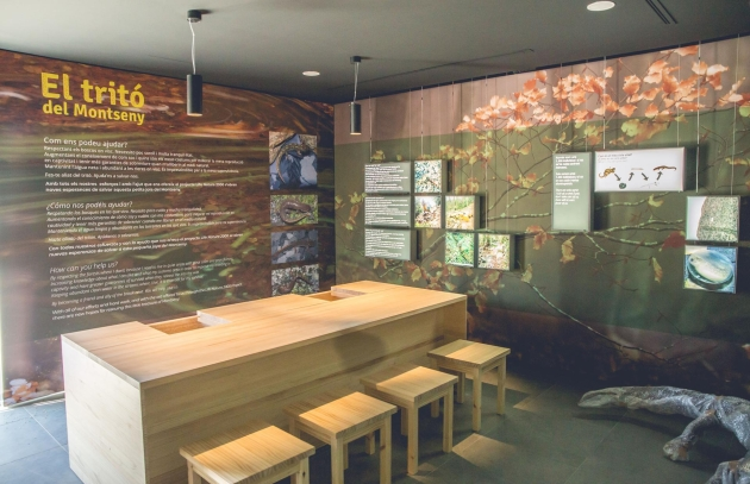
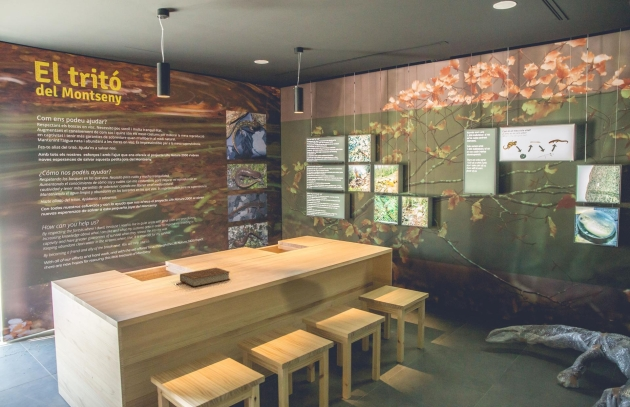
+ book (205, 276)
